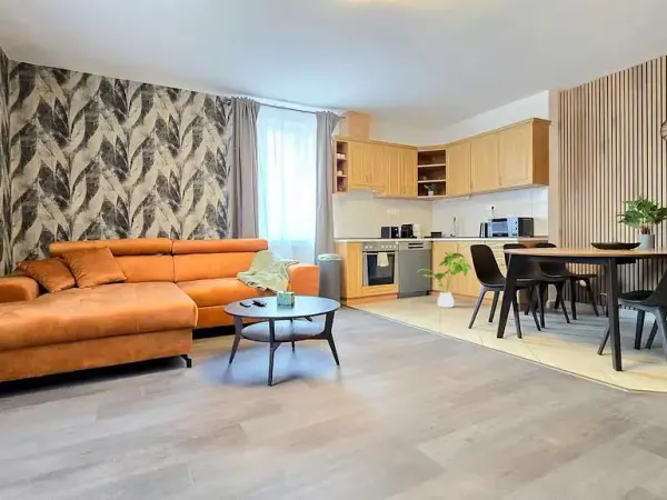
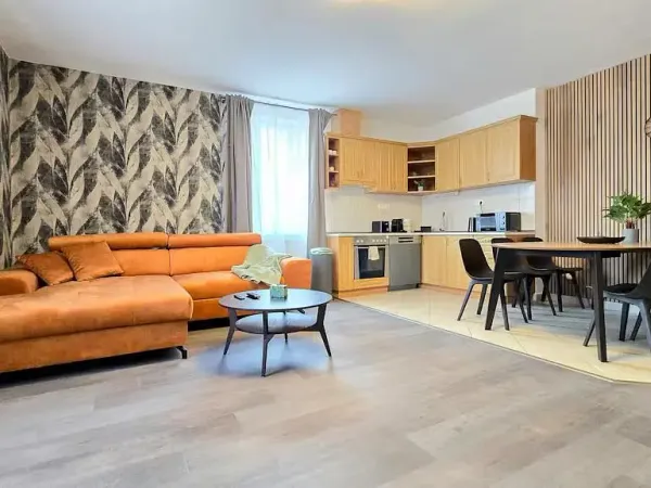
- house plant (445, 276)
